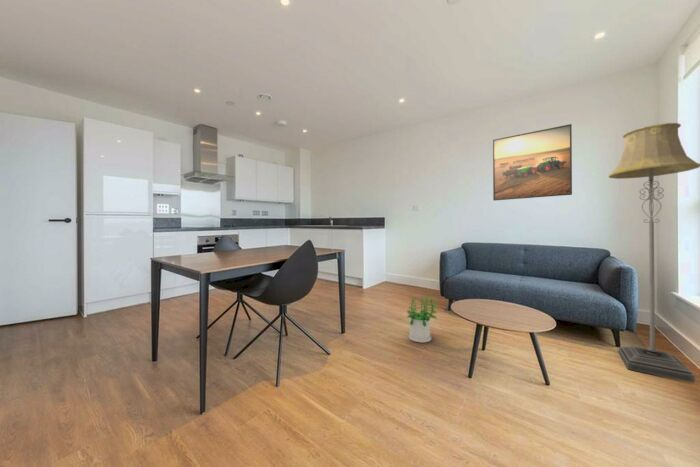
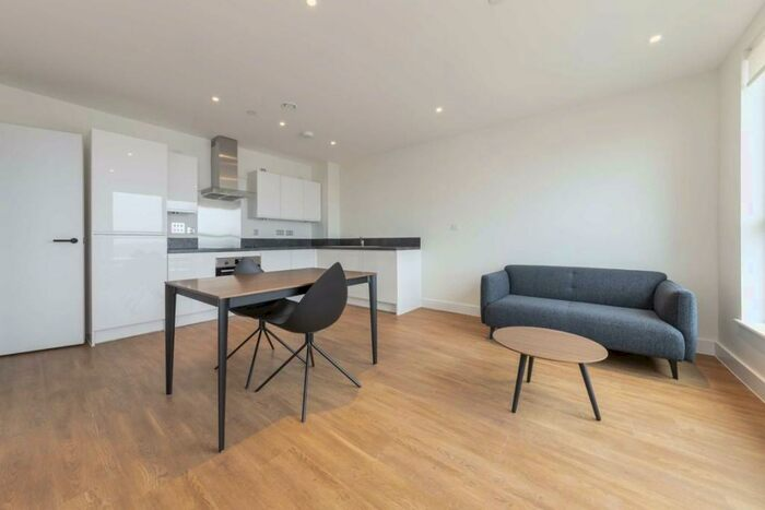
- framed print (529, 165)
- floor lamp (651, 248)
- potted plant (422, 317)
